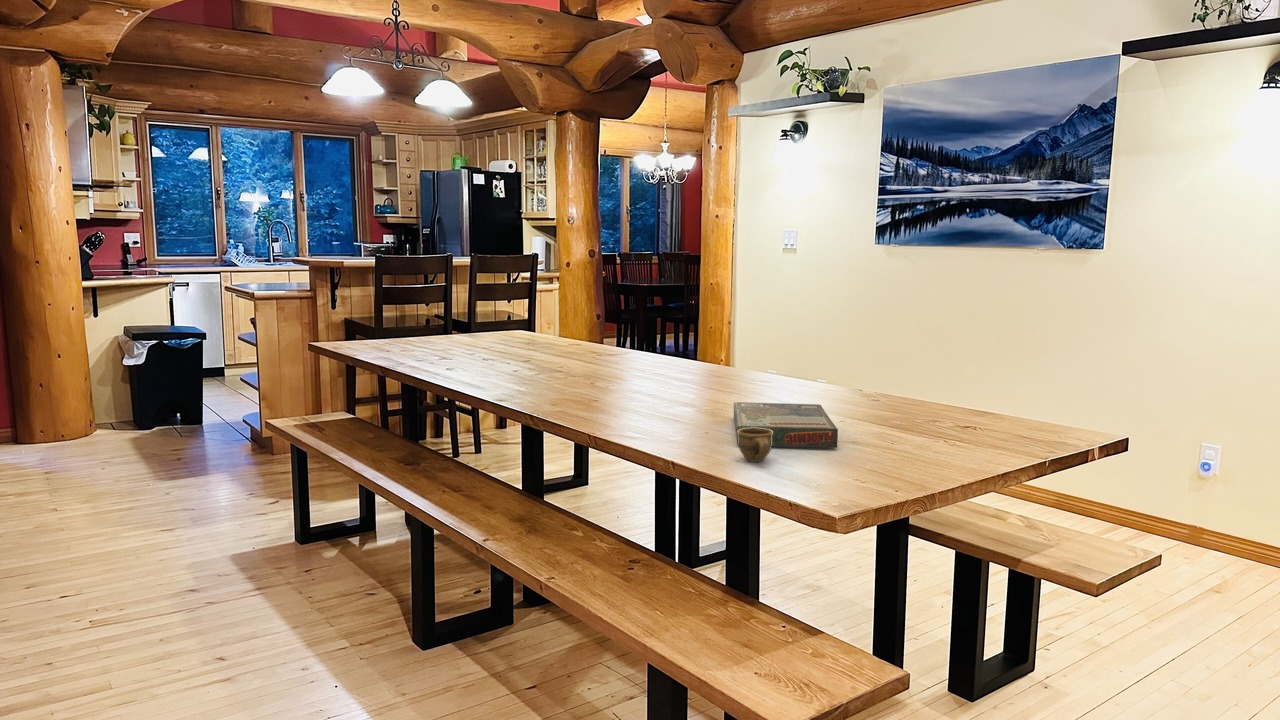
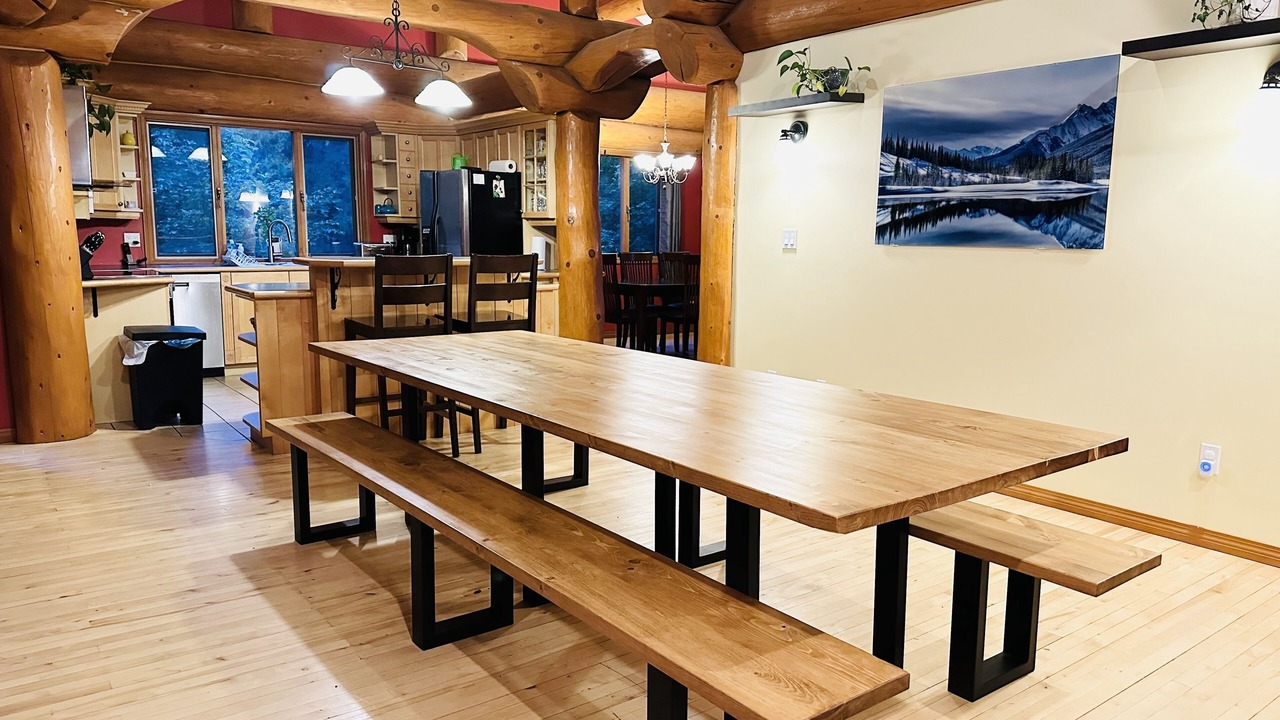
- board game (781, 423)
- cup (755, 446)
